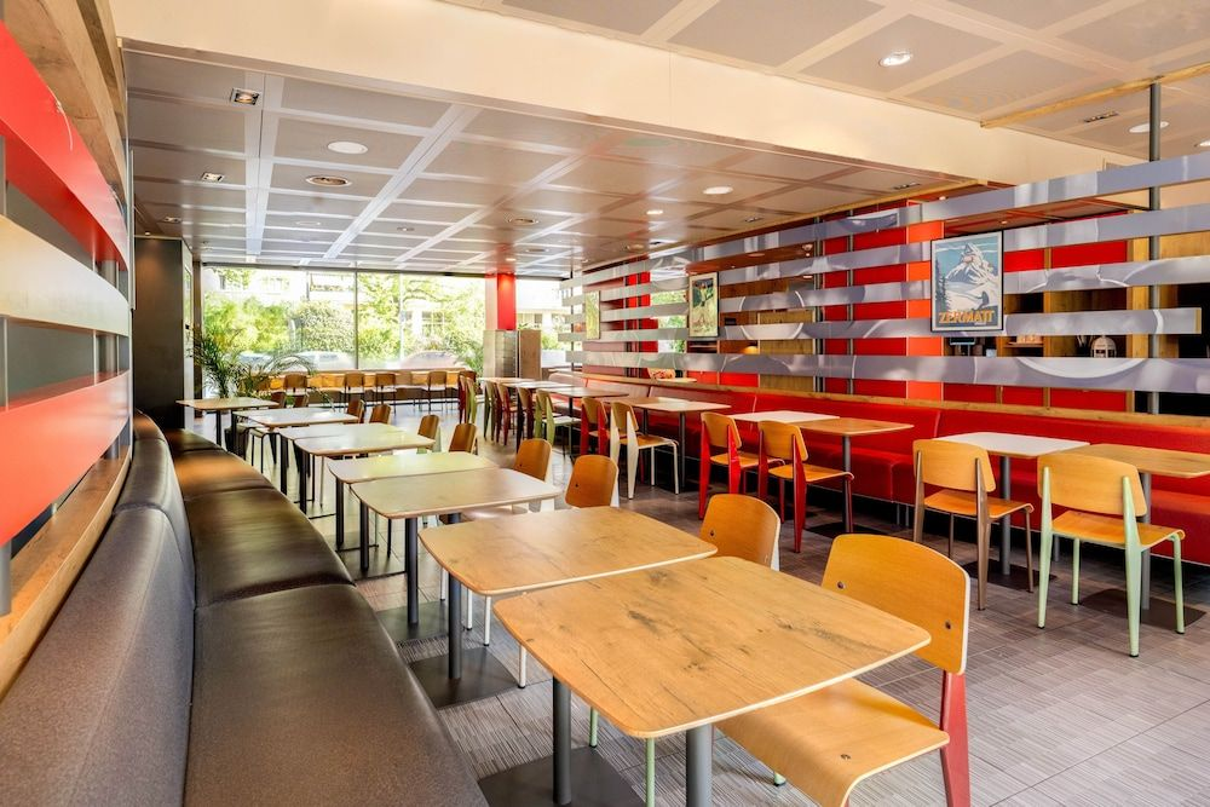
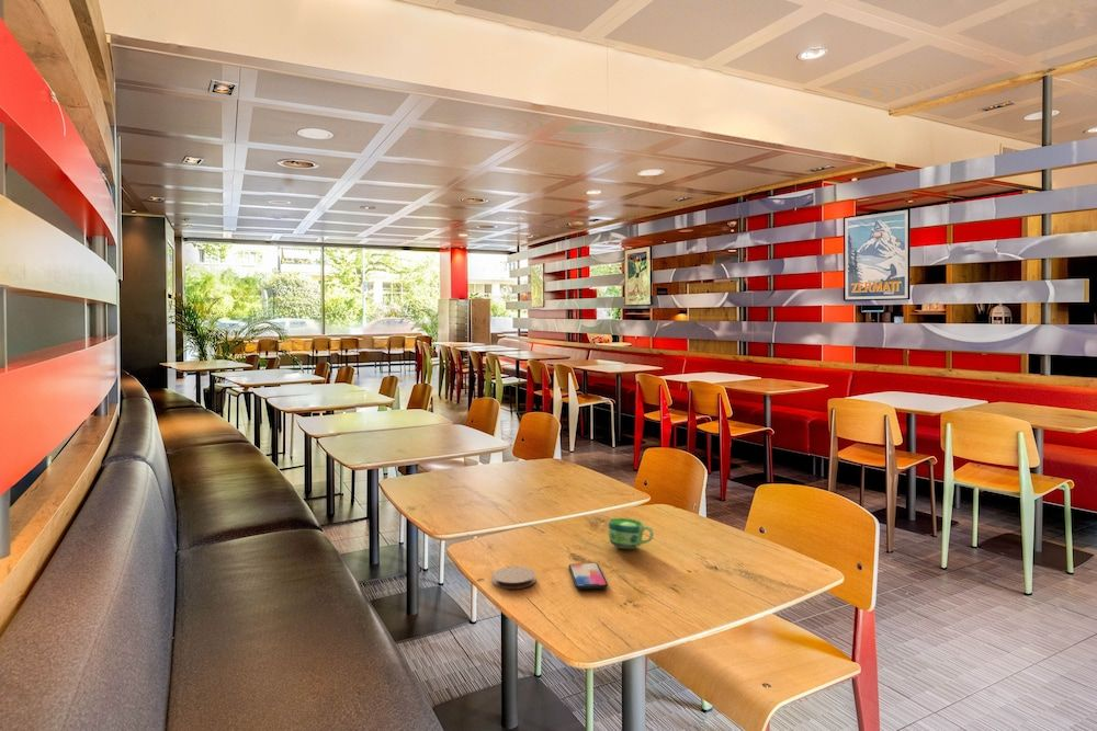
+ coaster (513, 576)
+ smartphone (587, 574)
+ cup (631, 534)
